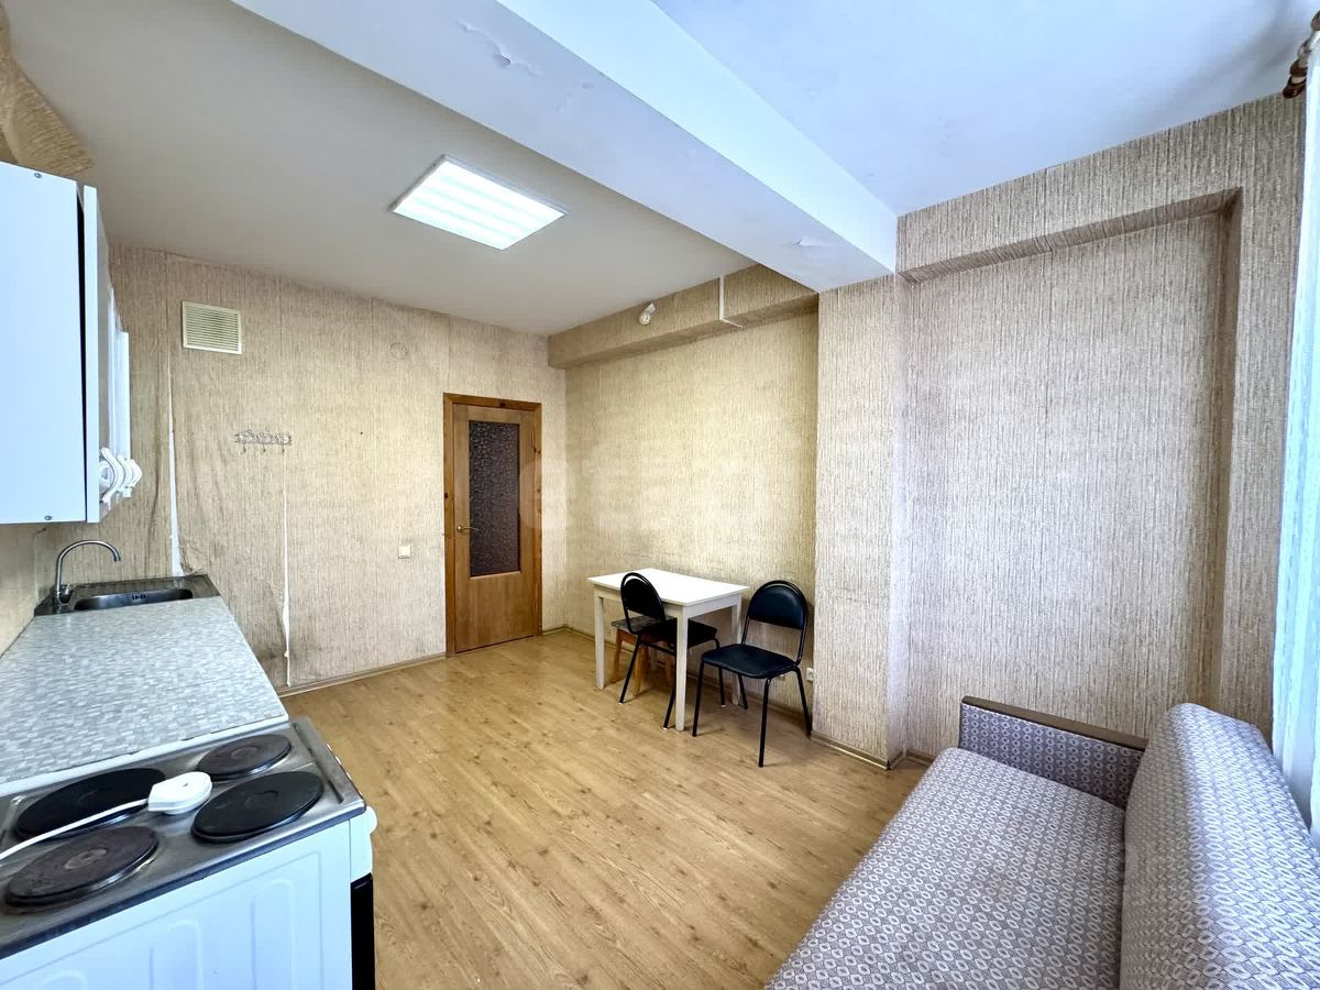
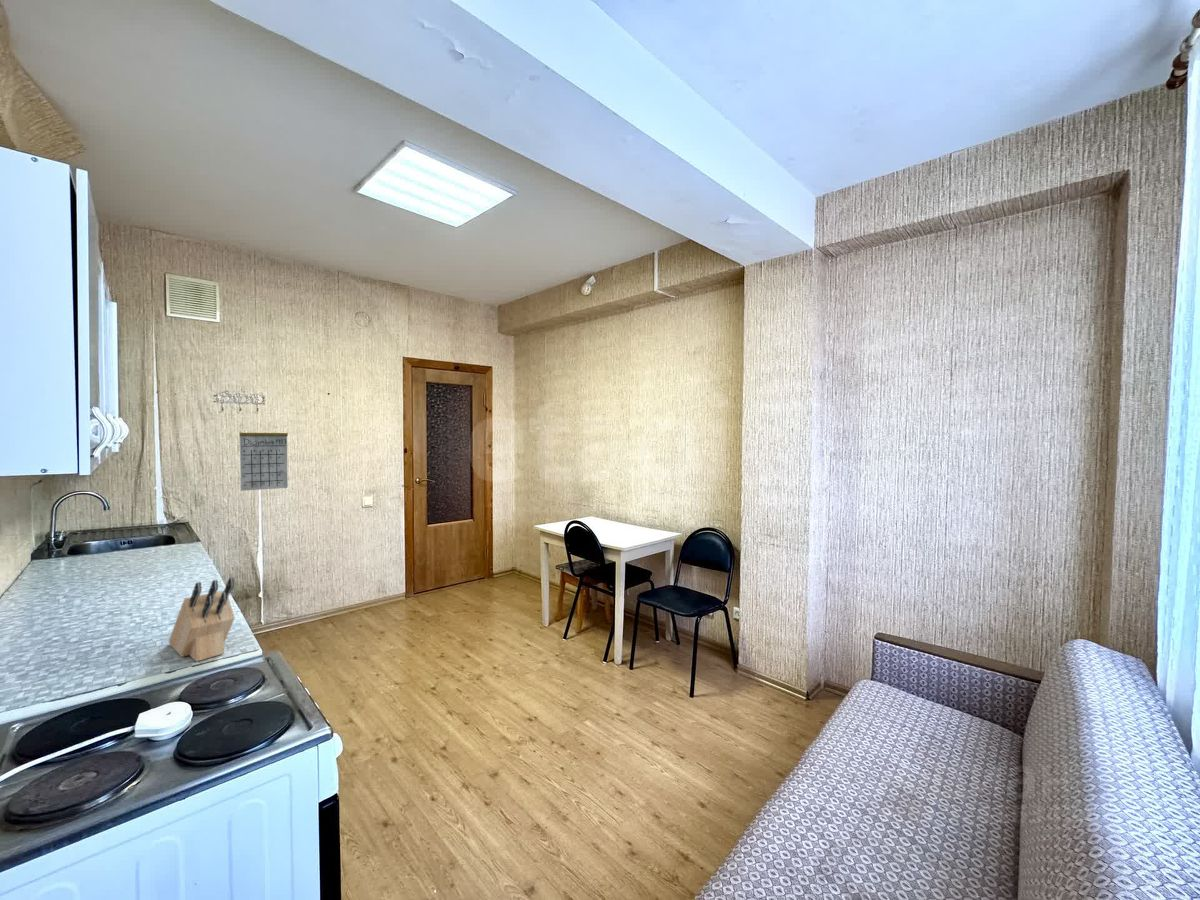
+ knife block (202, 611)
+ calendar (264, 454)
